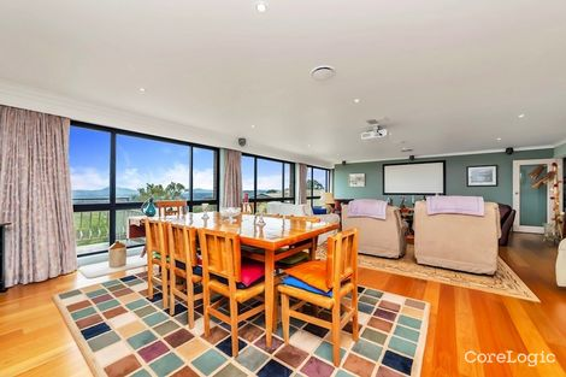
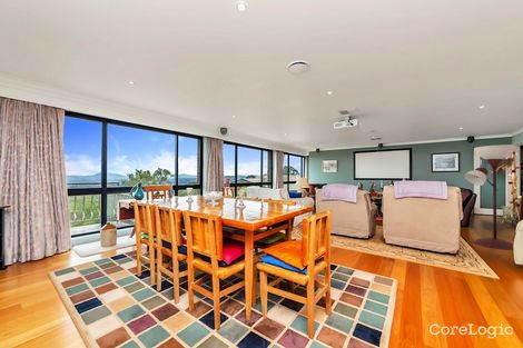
+ floor lamp (493, 196)
